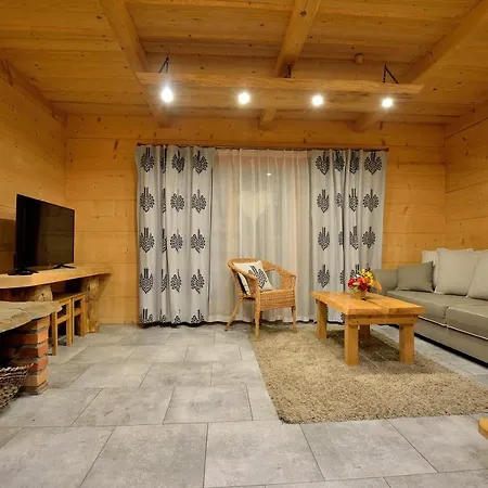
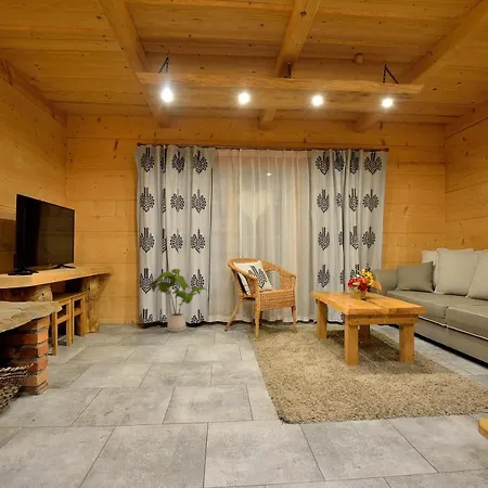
+ house plant (176, 300)
